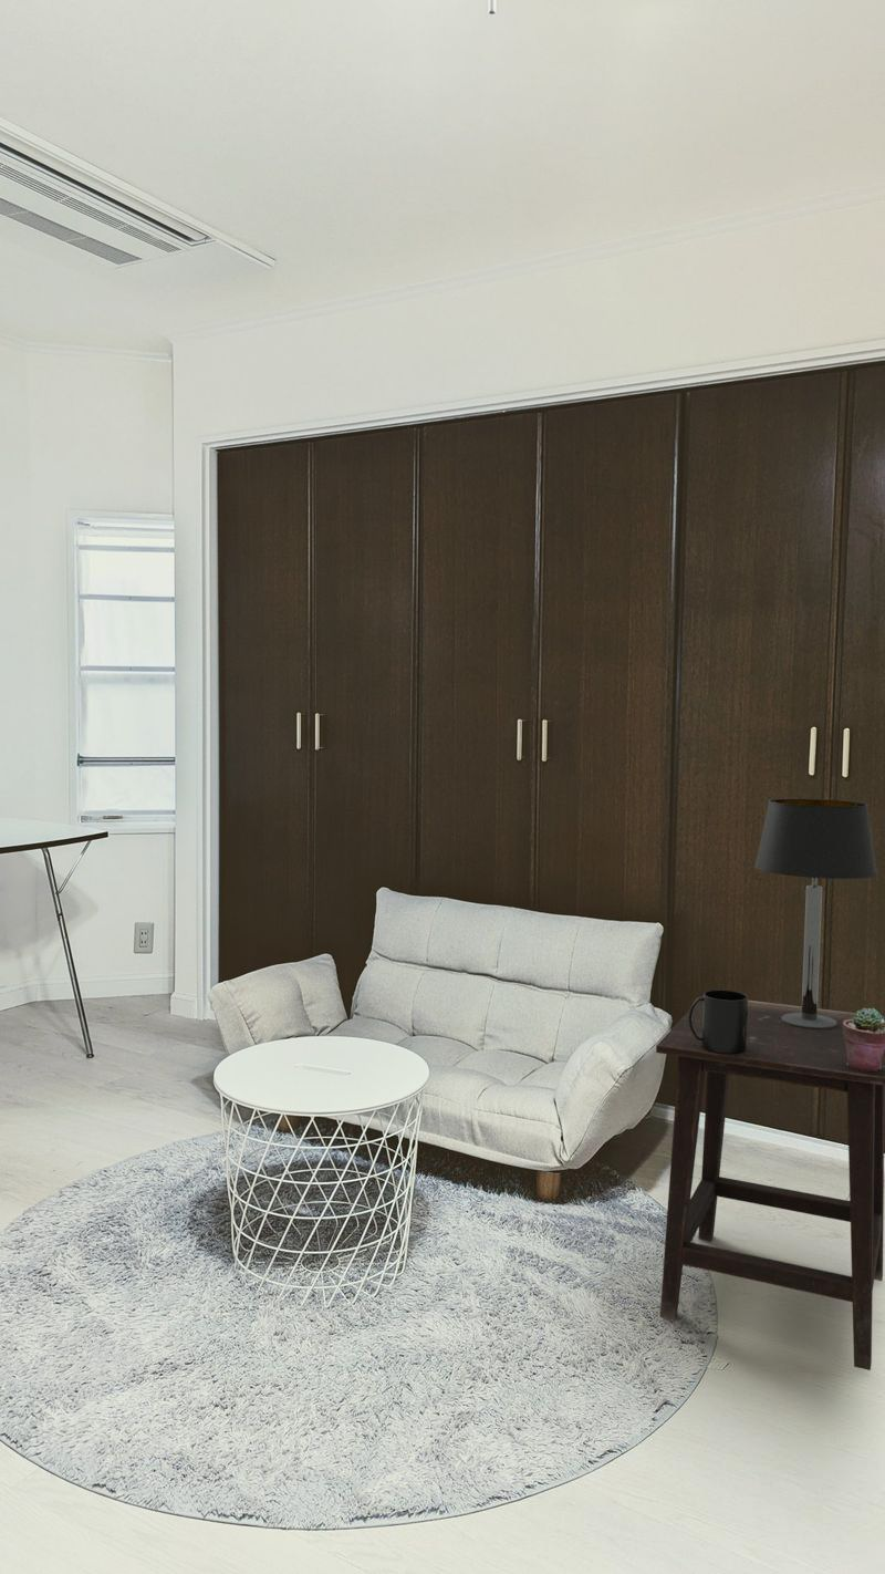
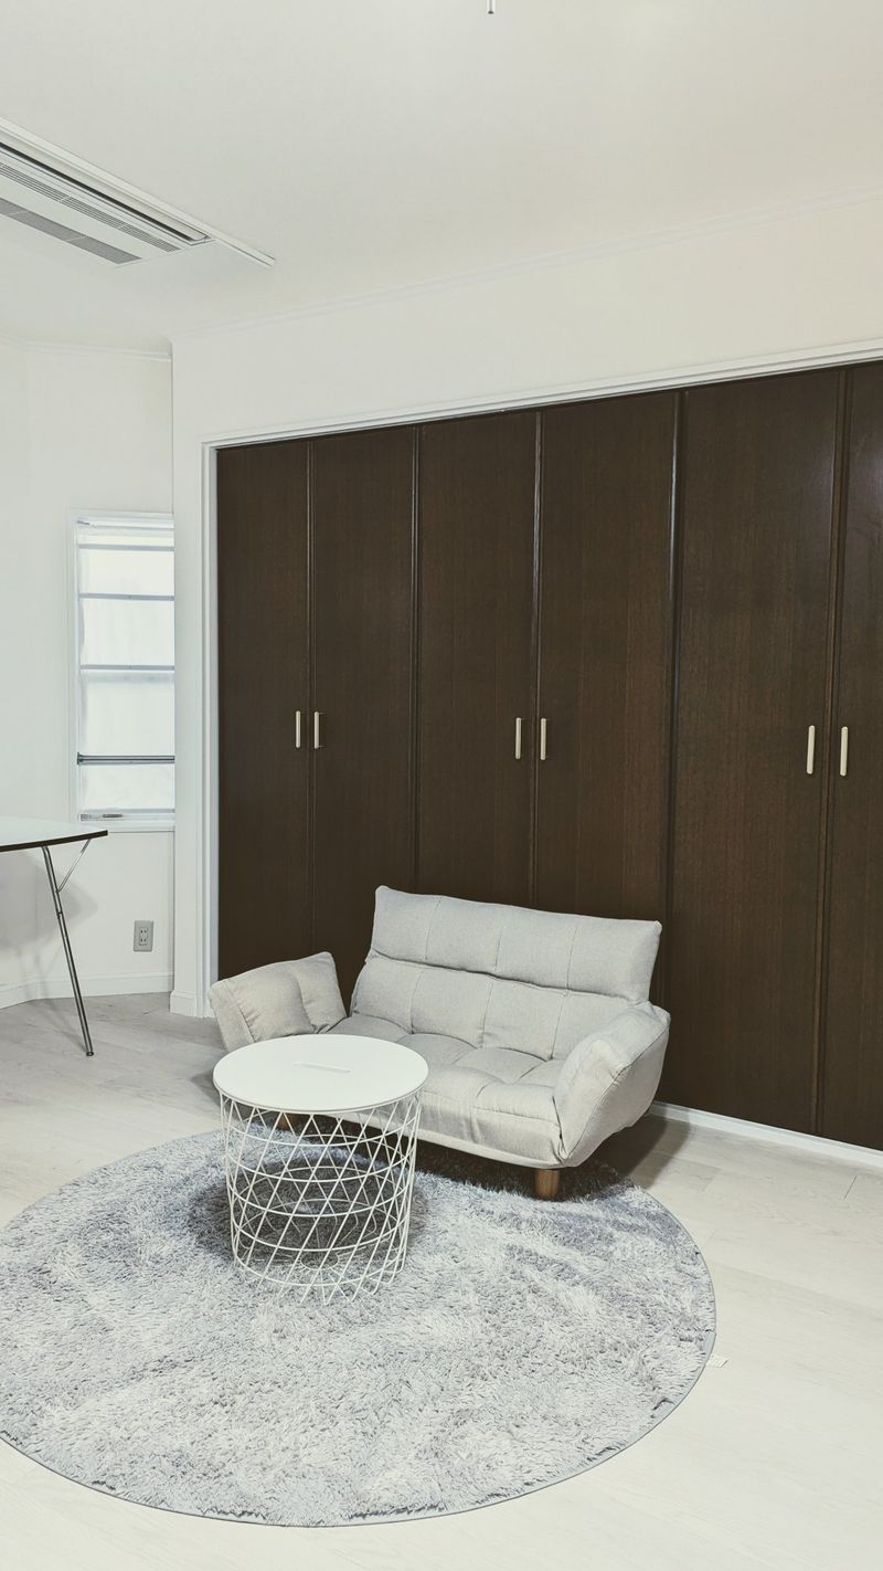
- potted succulent (865, 1036)
- table lamp (813, 911)
- mug (717, 1019)
- side table (781, 1188)
